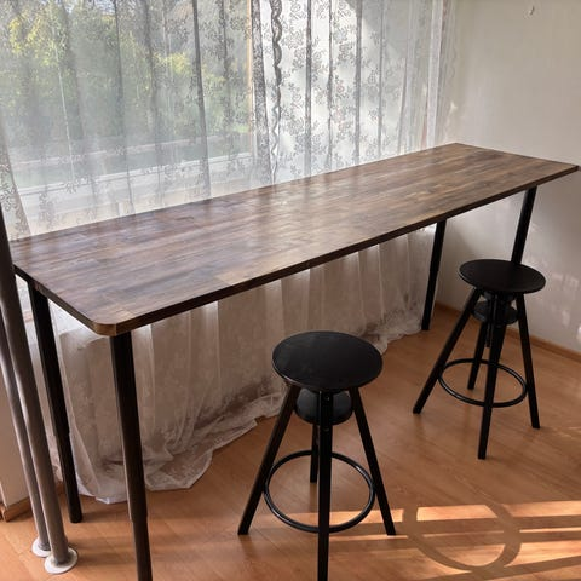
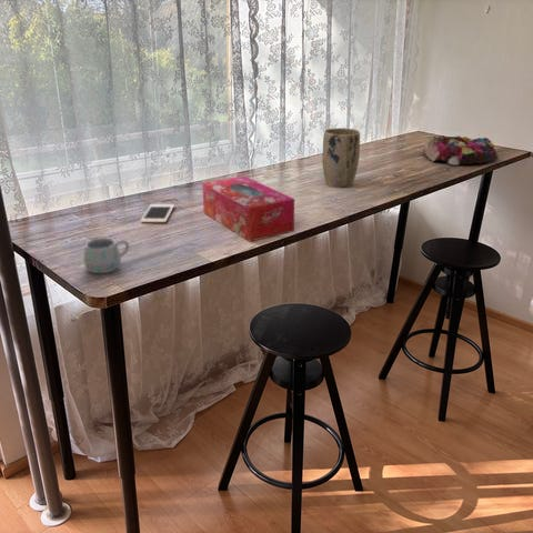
+ plant pot (340, 158)
+ tissue box (247, 205)
+ mug (107, 254)
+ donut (460, 147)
+ cell phone (158, 212)
